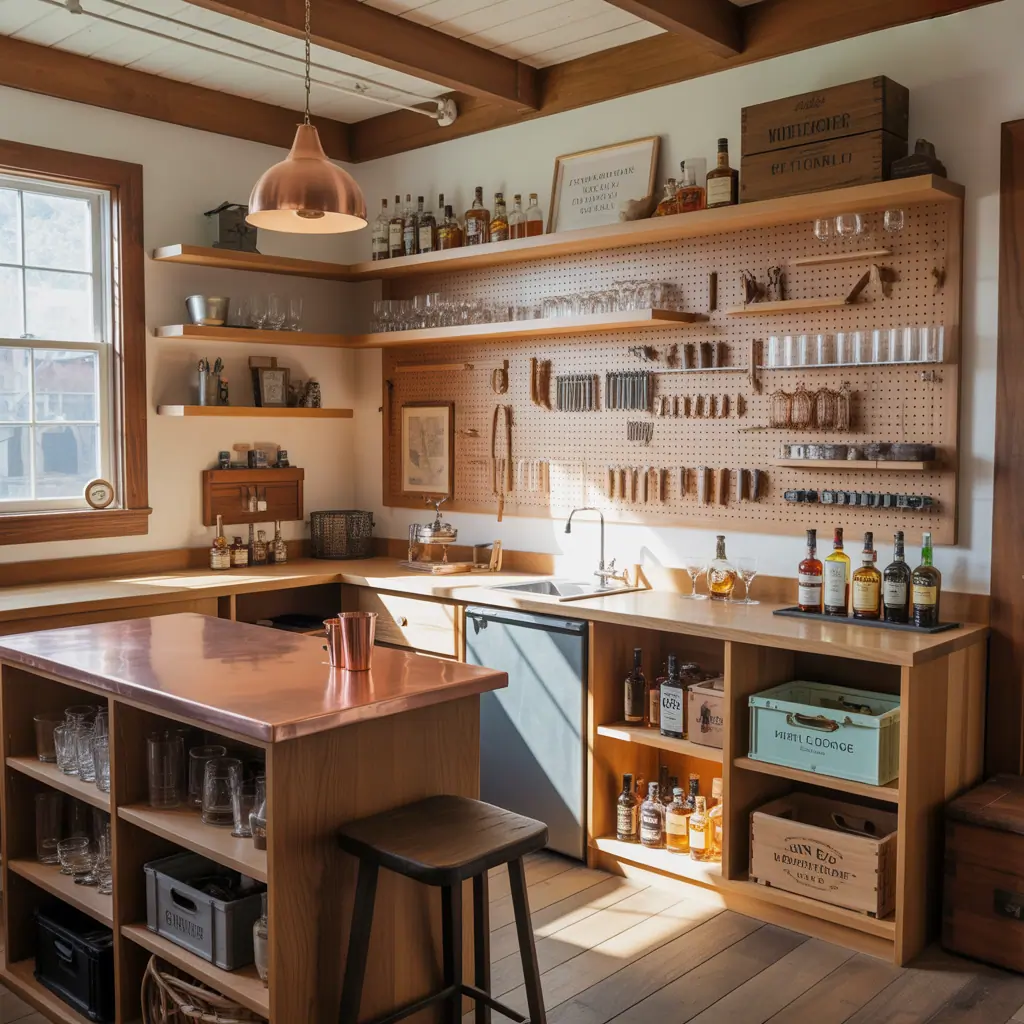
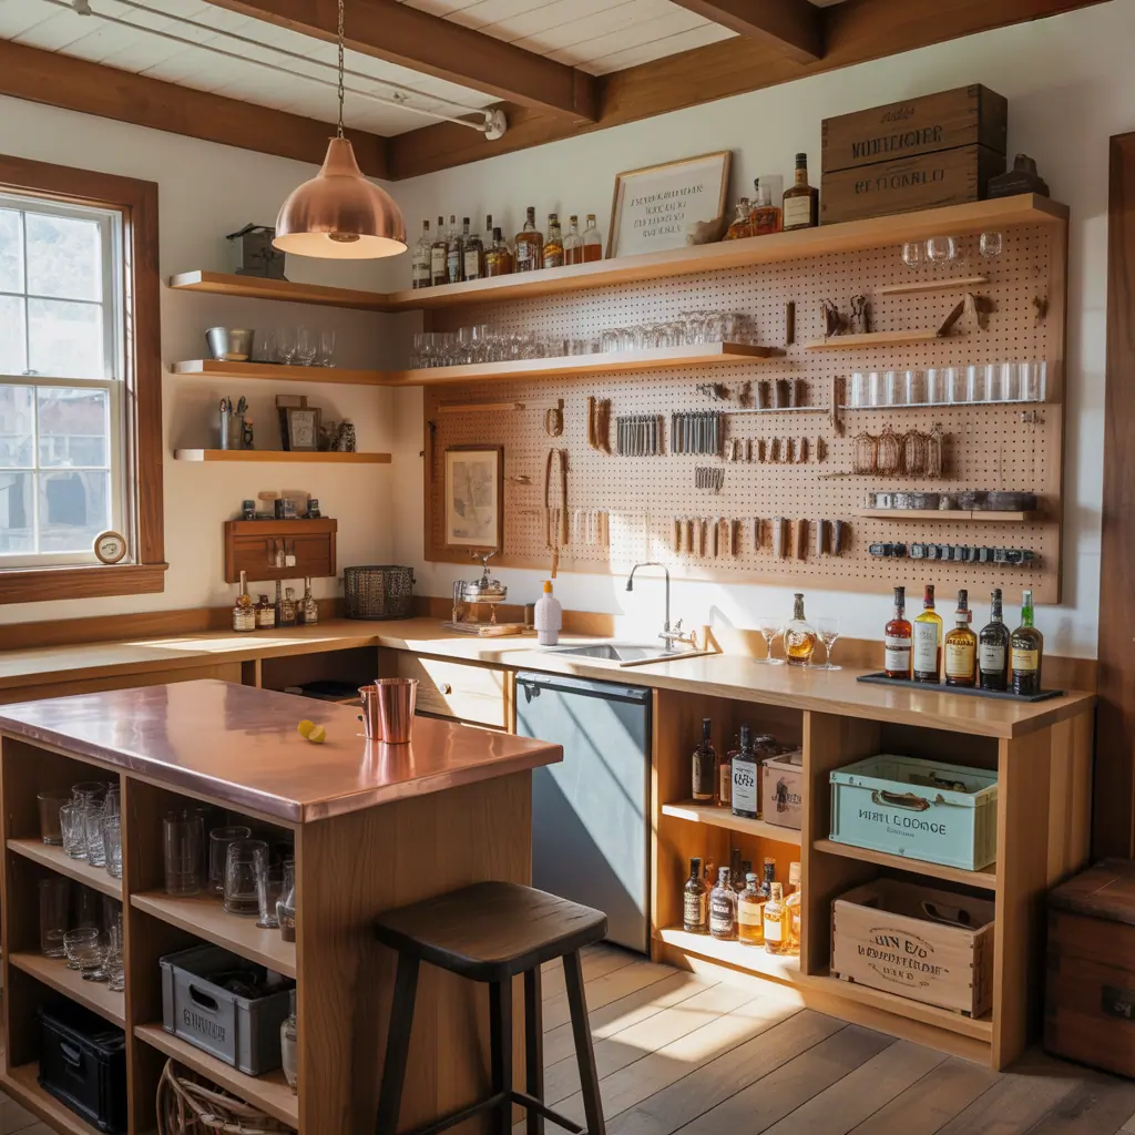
+ lemon (311, 730)
+ soap bottle (548, 612)
